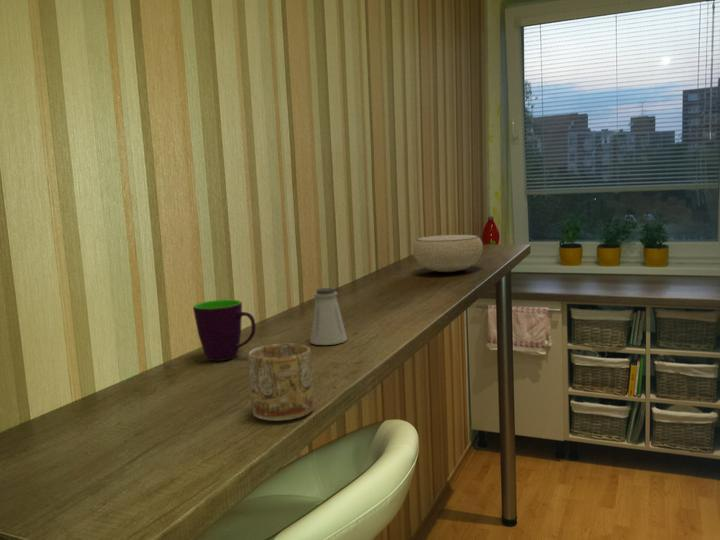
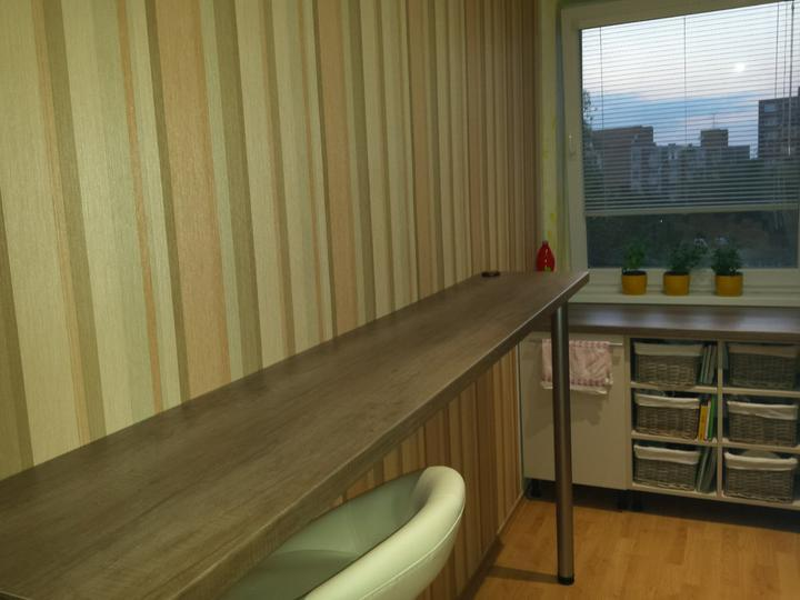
- bowl (447, 254)
- saltshaker (326, 315)
- mug (286, 377)
- mug (227, 330)
